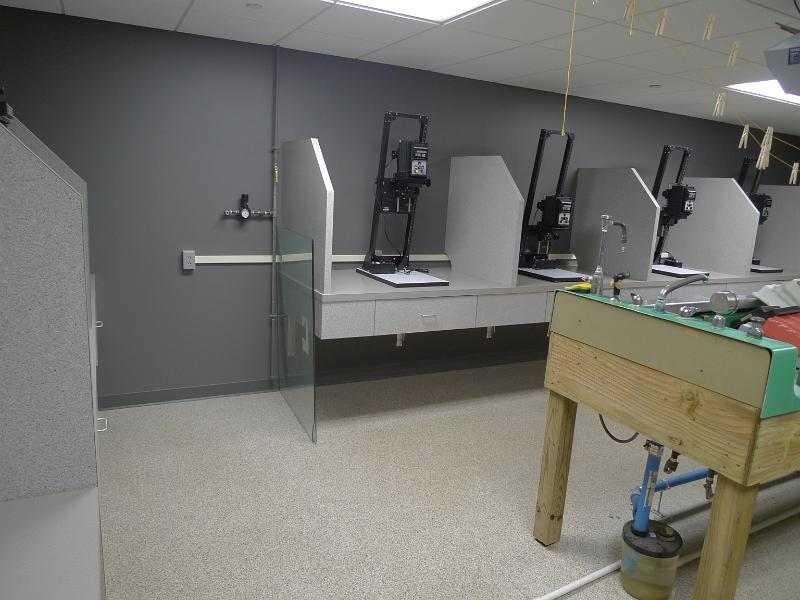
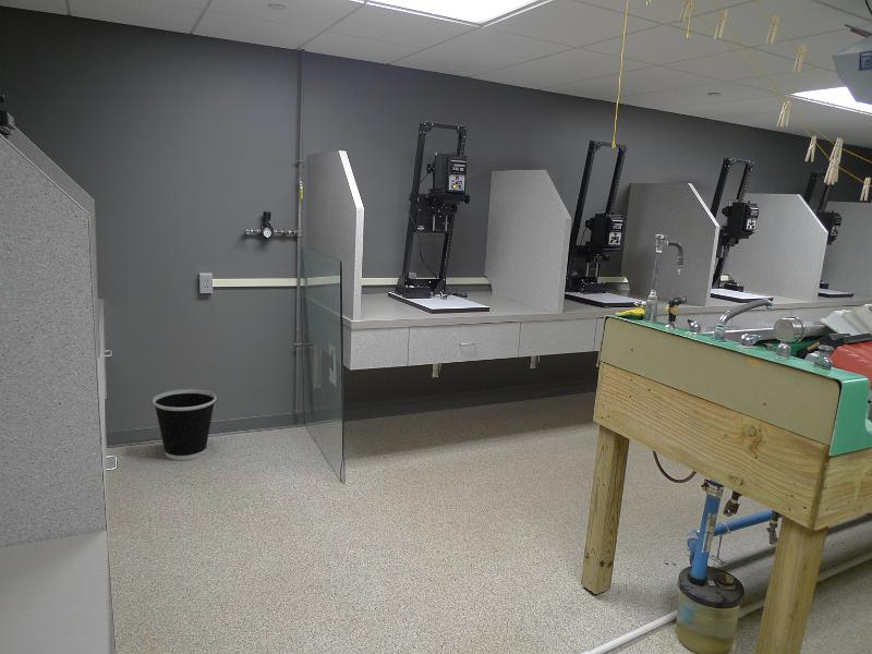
+ wastebasket (185, 425)
